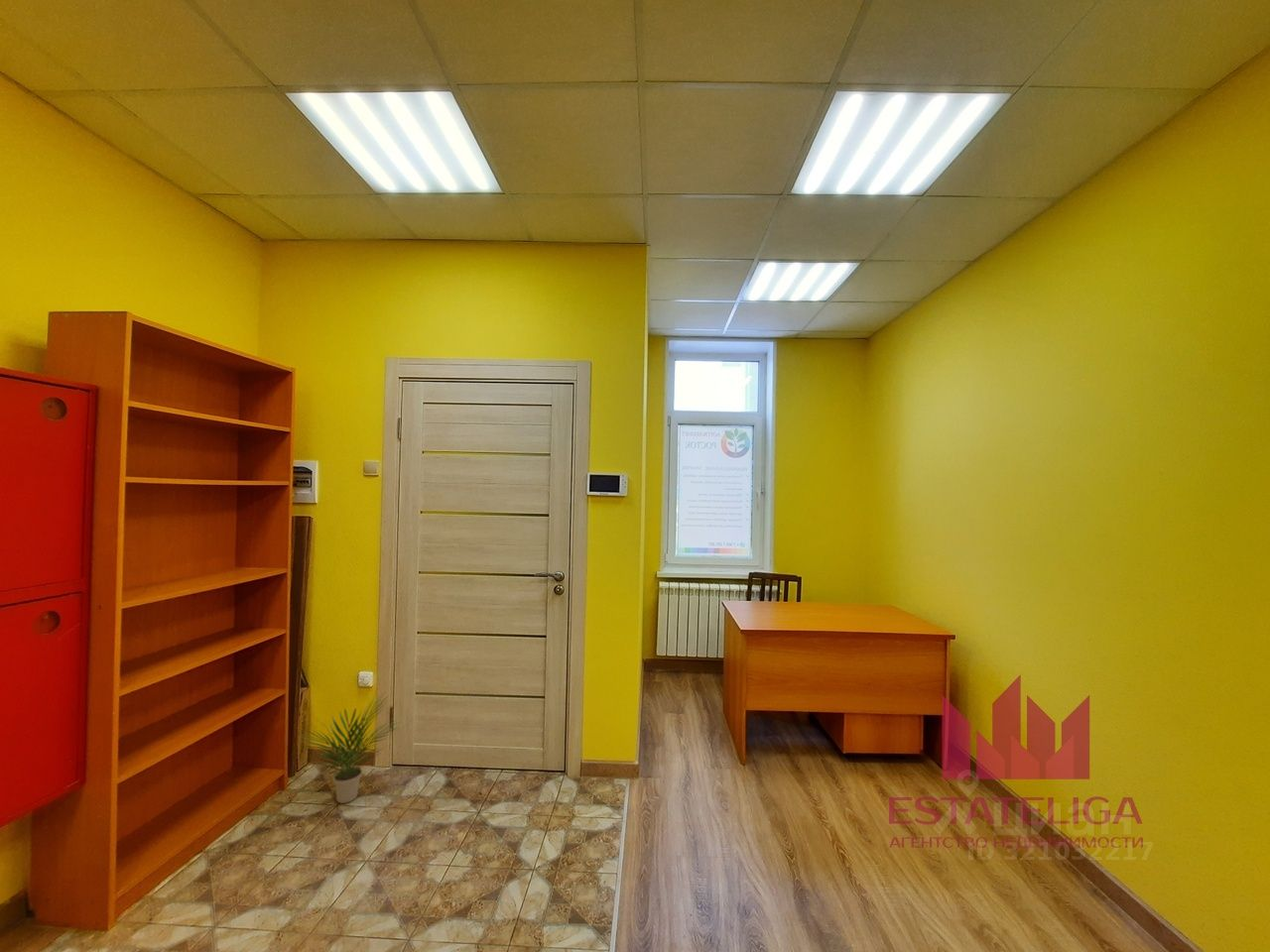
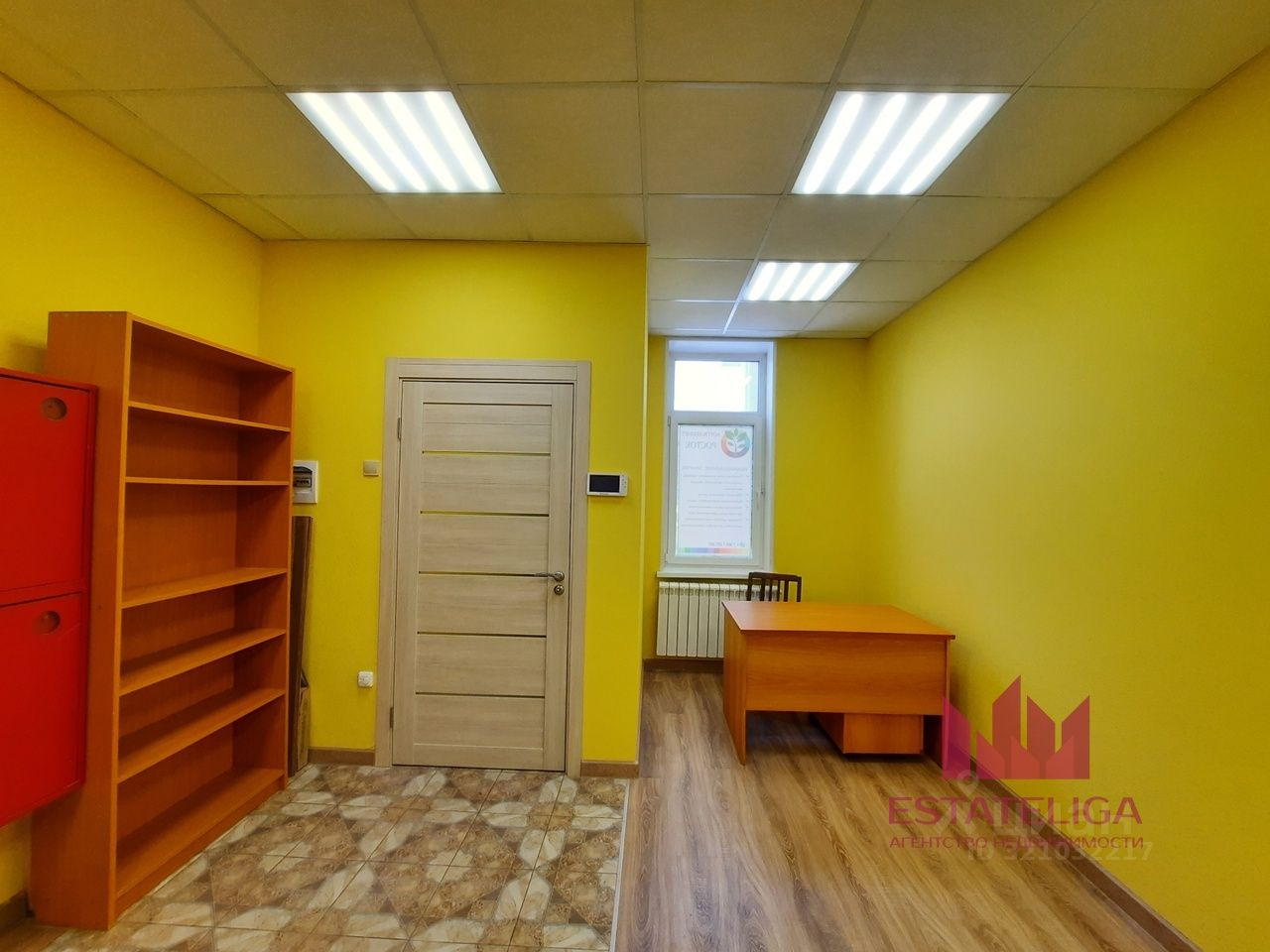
- potted plant (347, 750)
